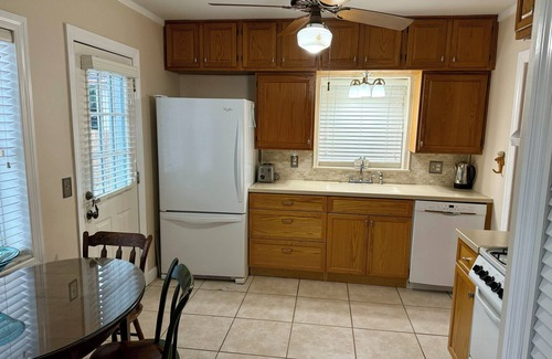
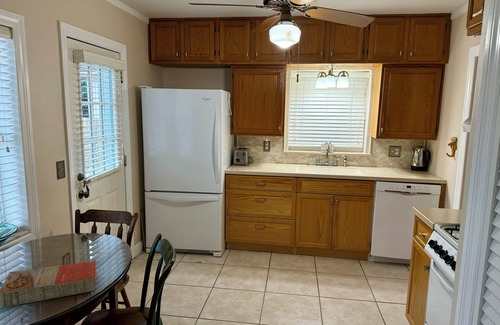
+ macaroni box (51, 281)
